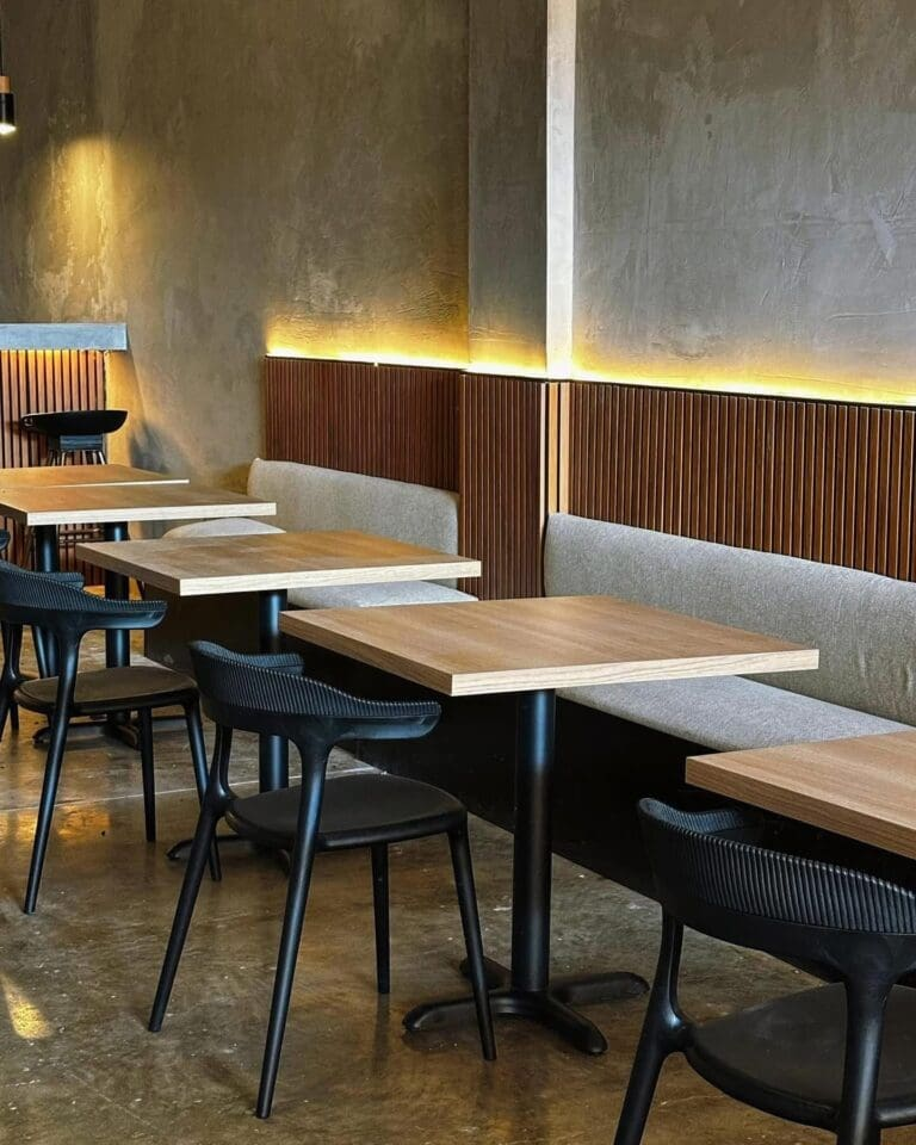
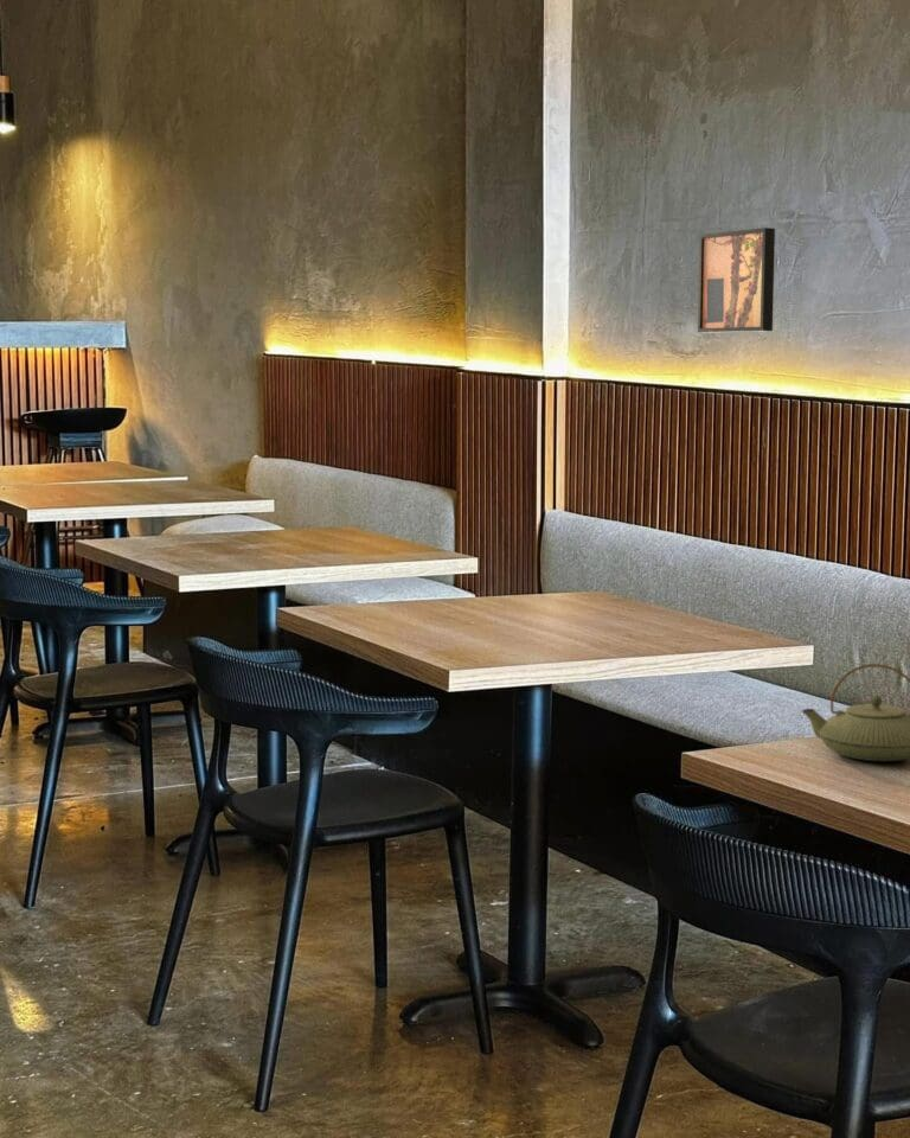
+ wall art (735, 281)
+ teapot (867, 708)
